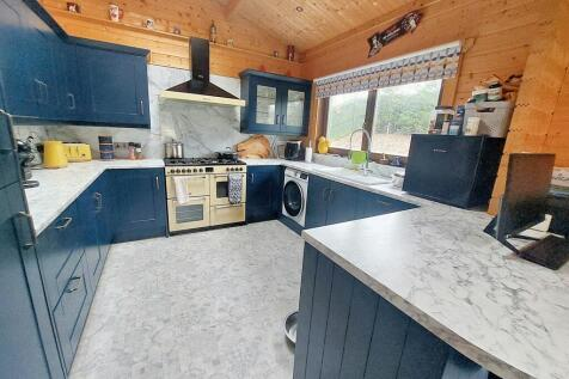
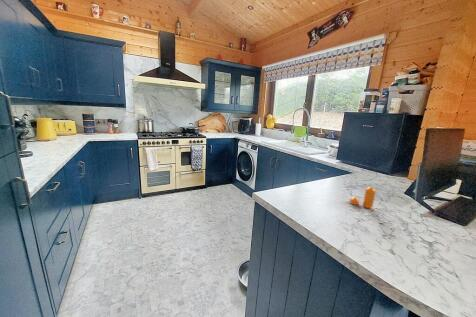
+ pepper shaker (364, 195)
